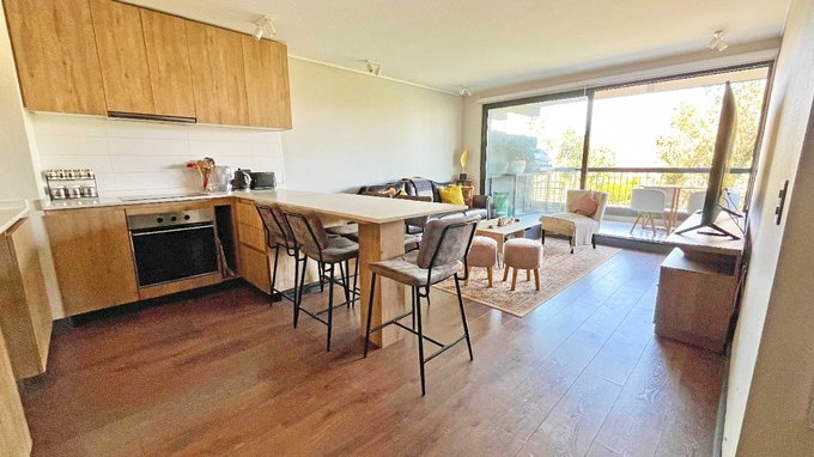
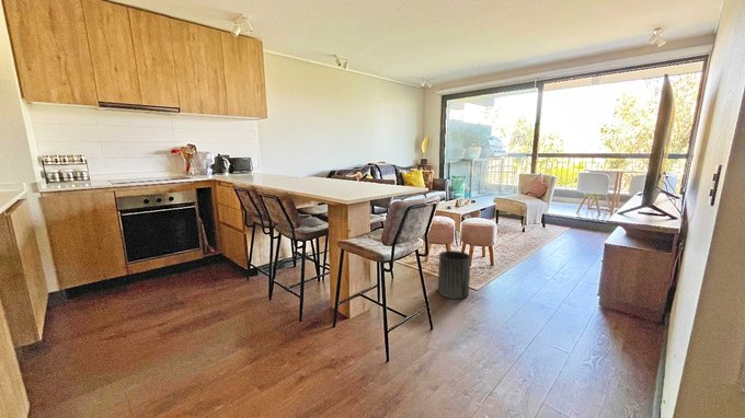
+ trash can (454, 274)
